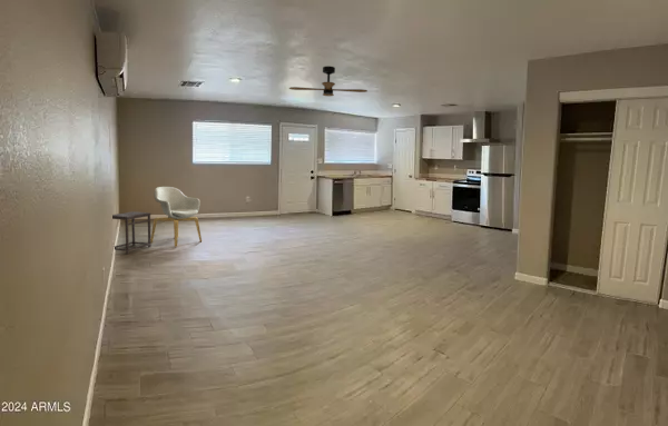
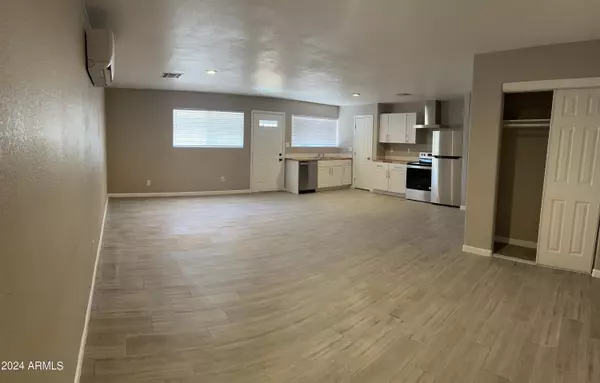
- ceiling fan (328, 80)
- armchair (176, 215)
- side table (132, 231)
